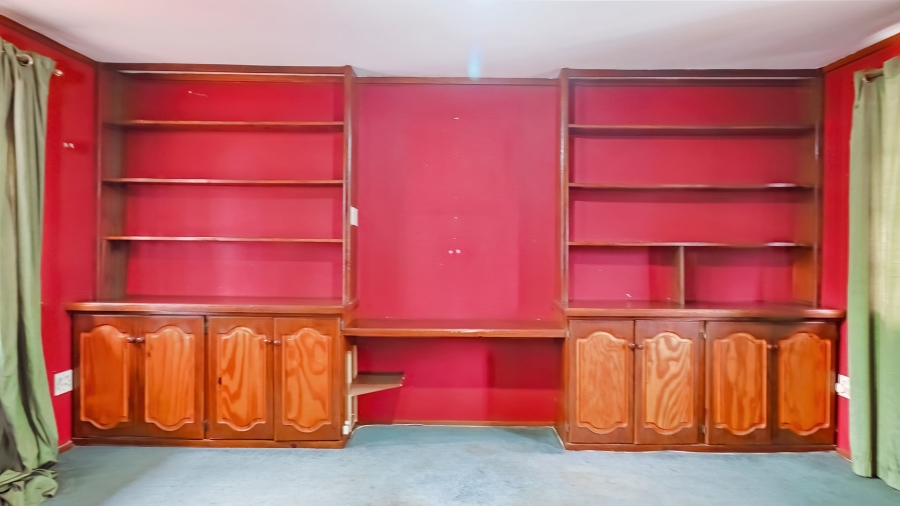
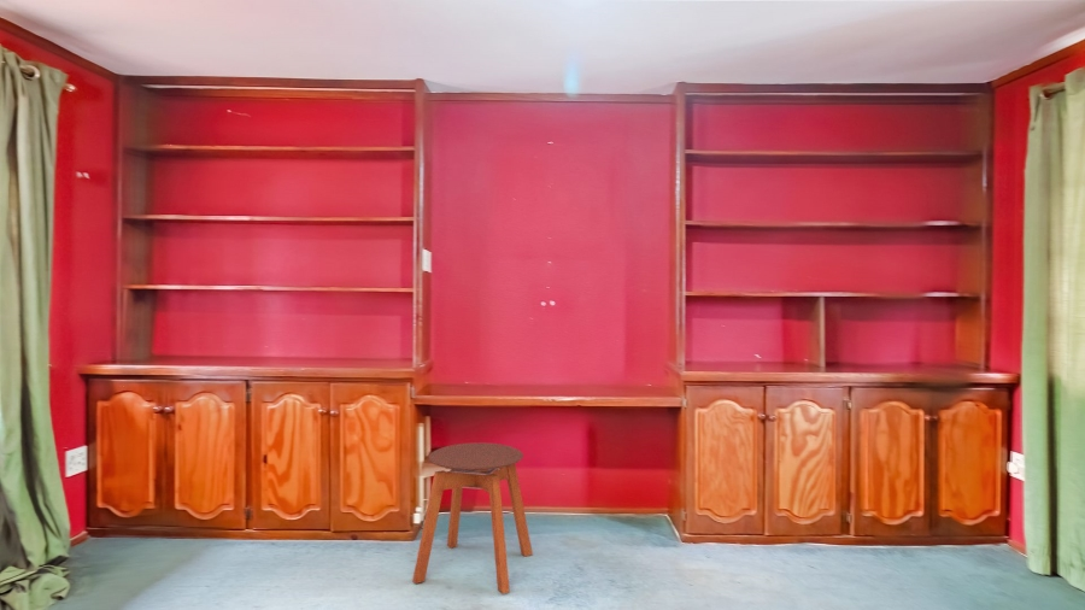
+ stool (491, 508)
